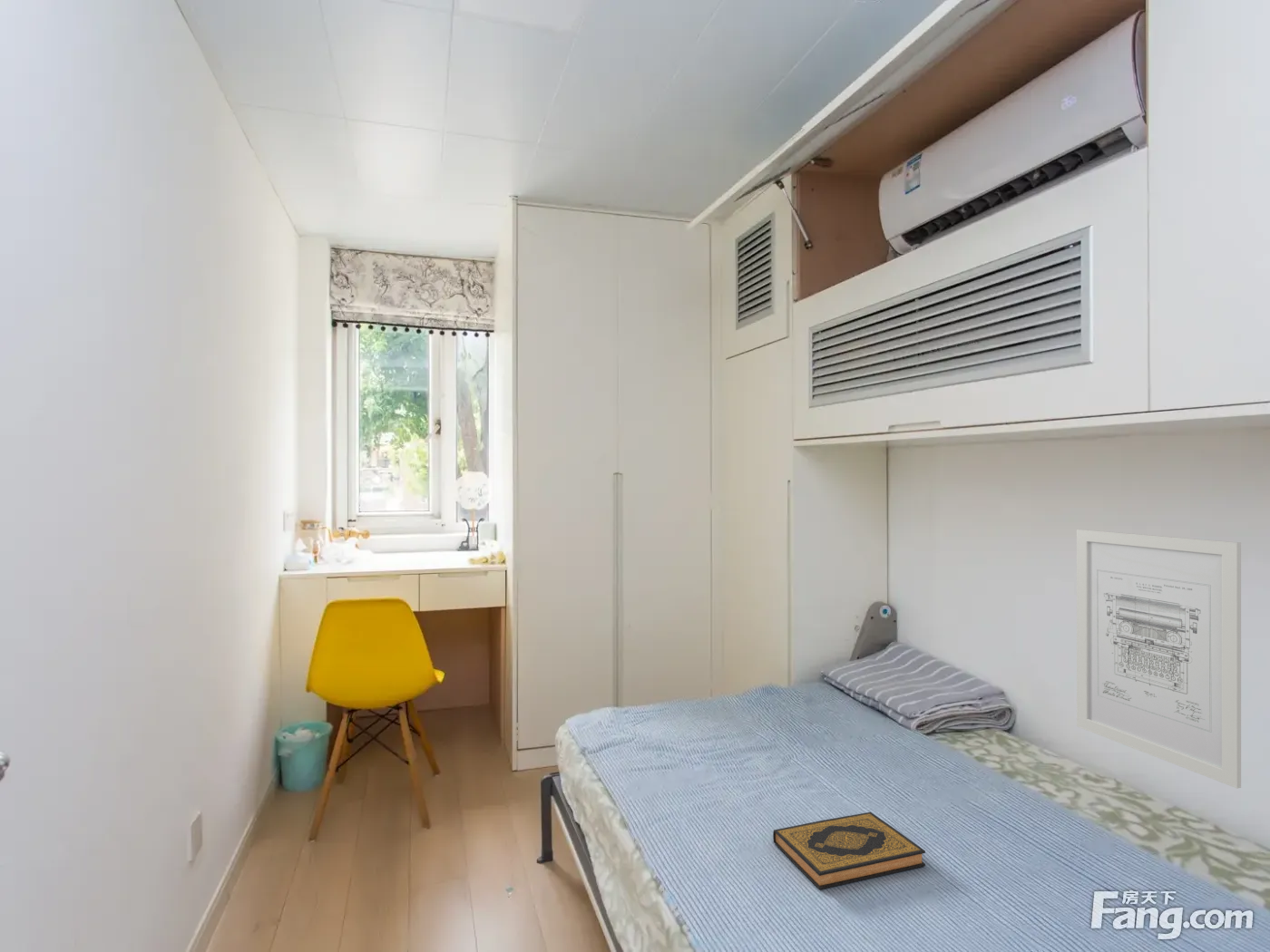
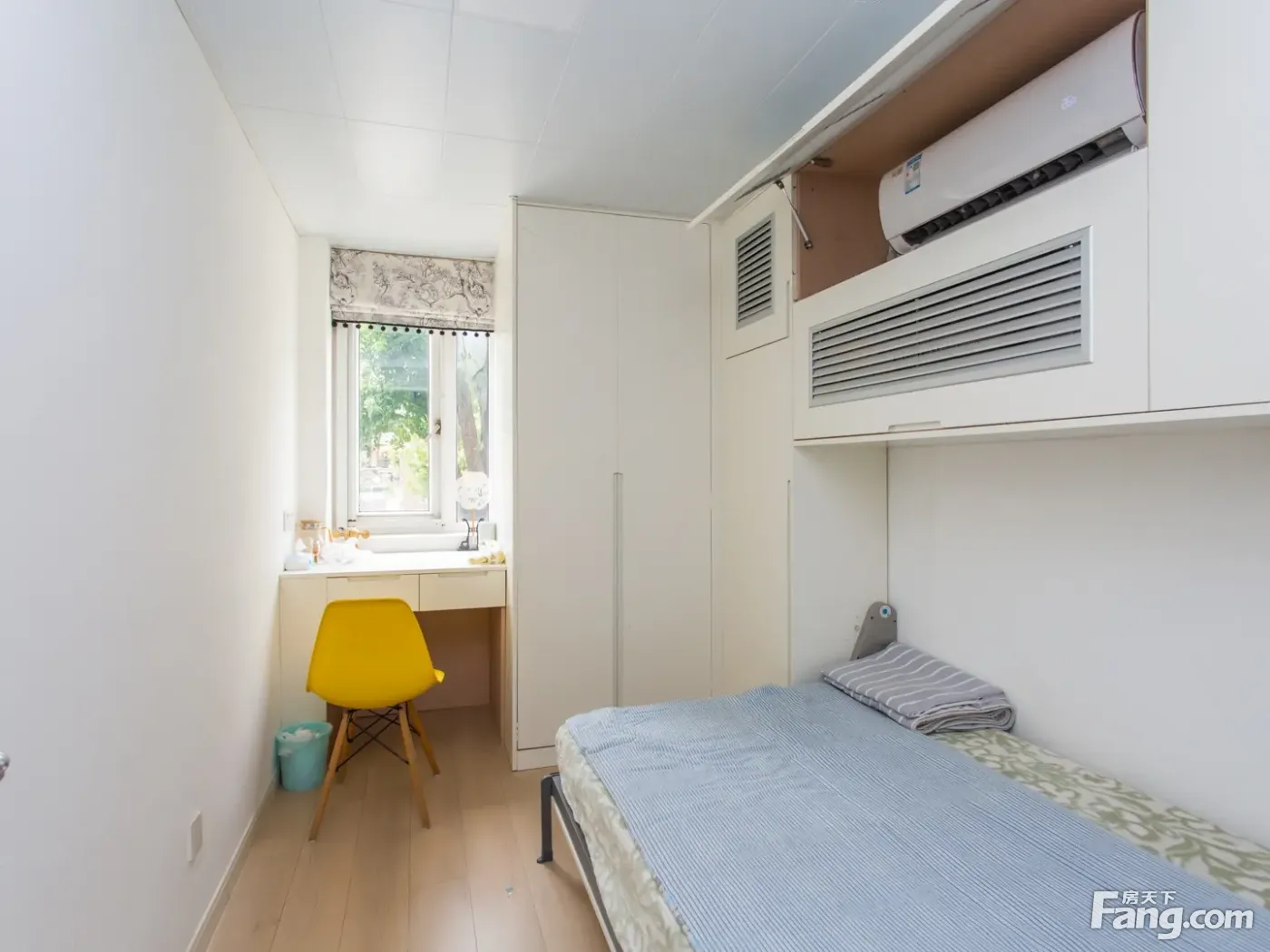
- wall art (1149, 644)
- hardback book (846, 846)
